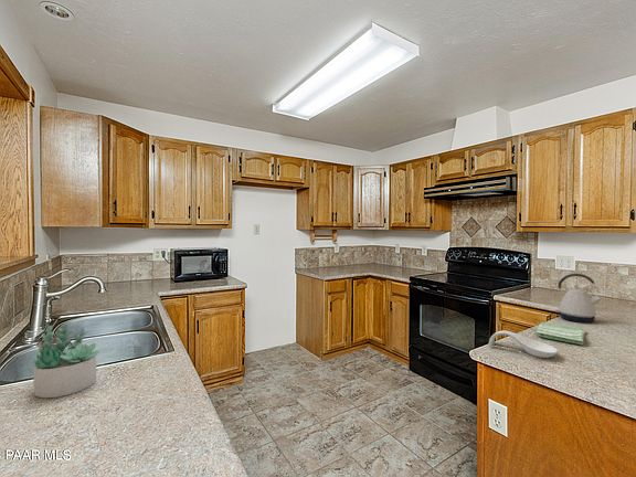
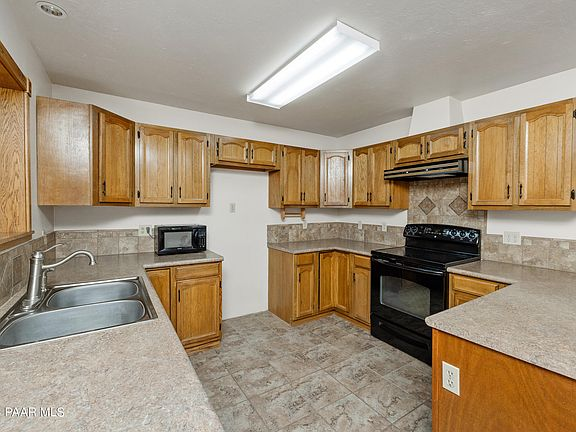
- succulent plant (67, 354)
- dish towel (560, 331)
- kettle (577, 296)
- spoon rest (521, 342)
